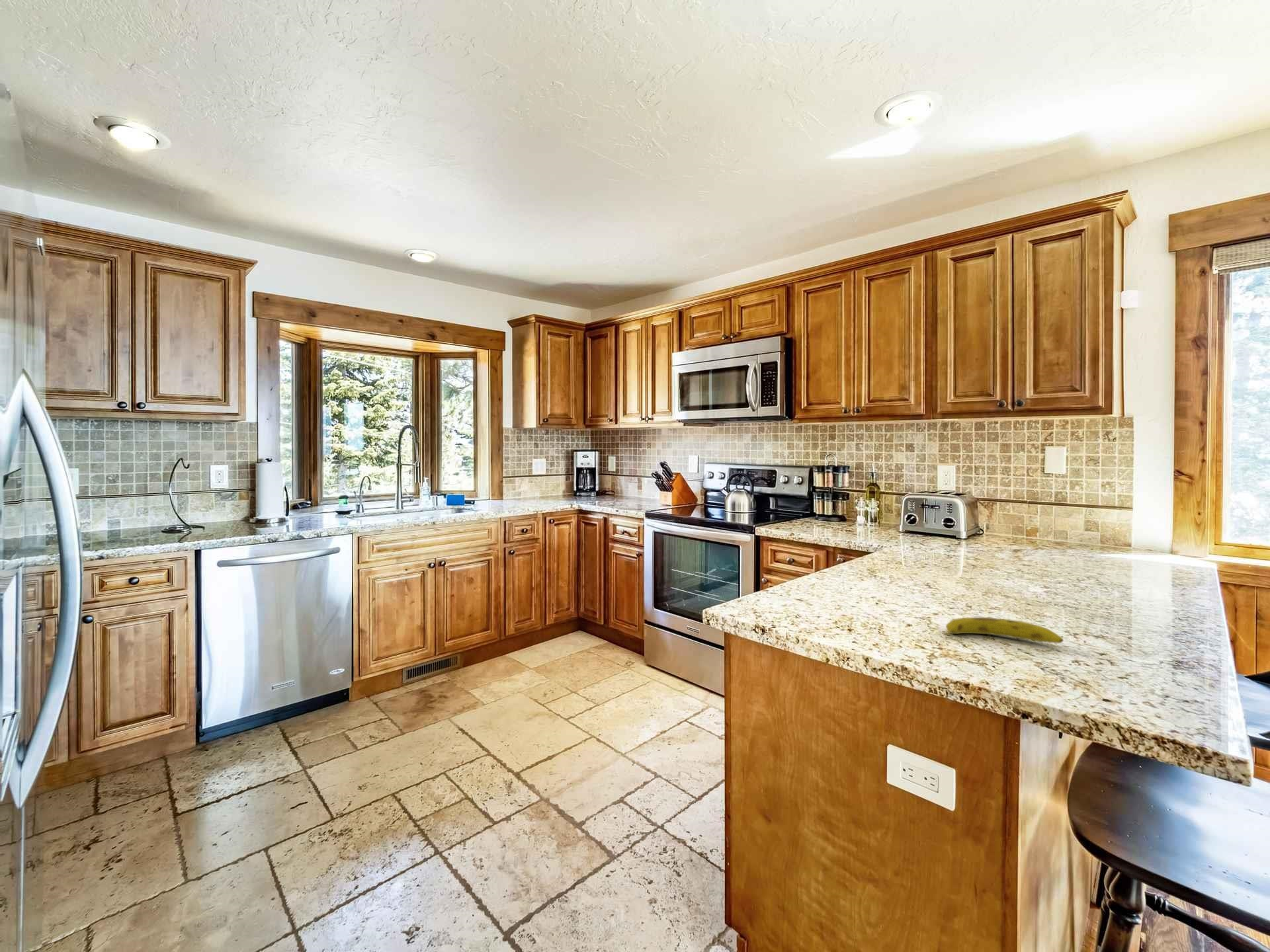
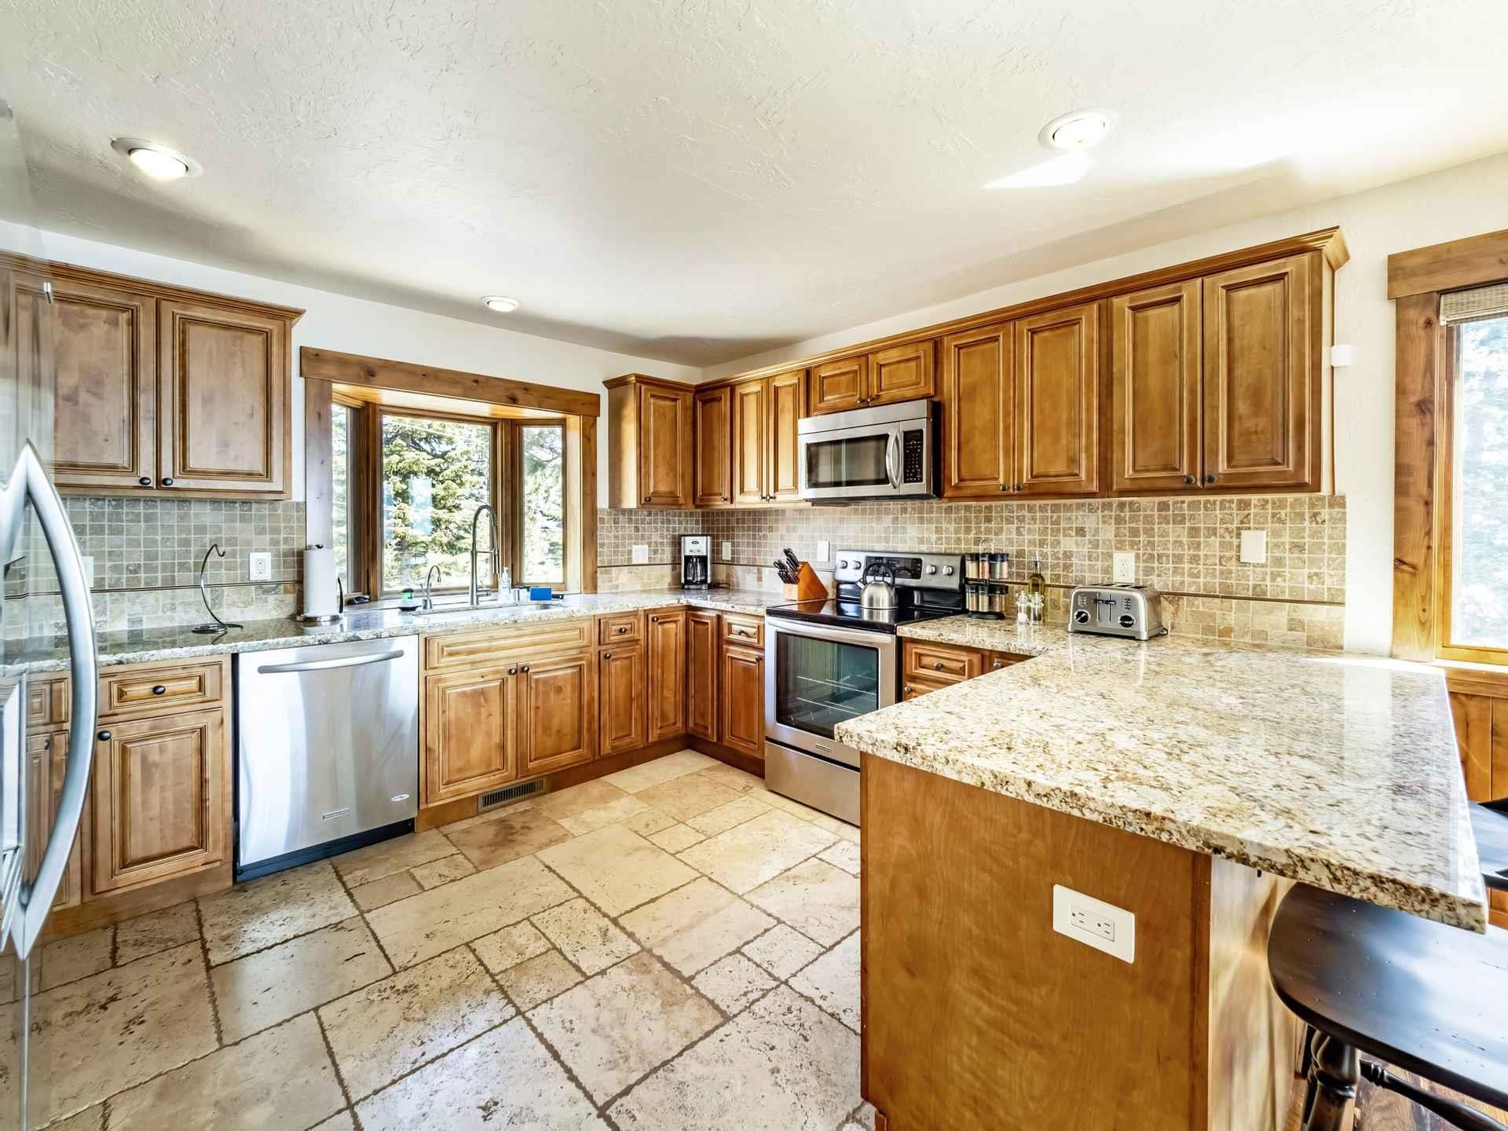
- fruit (1001, 631)
